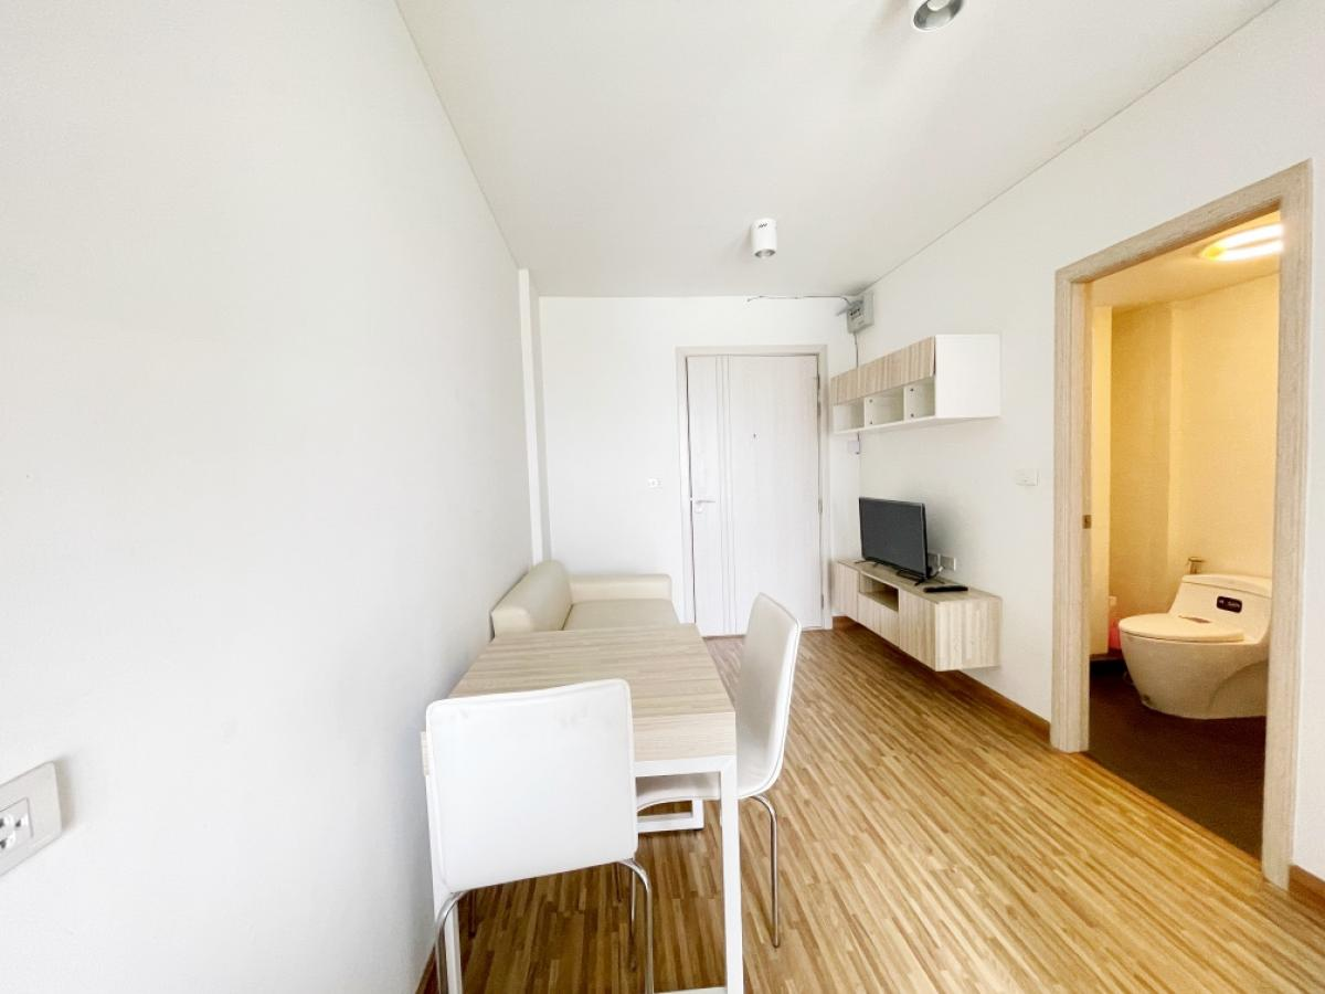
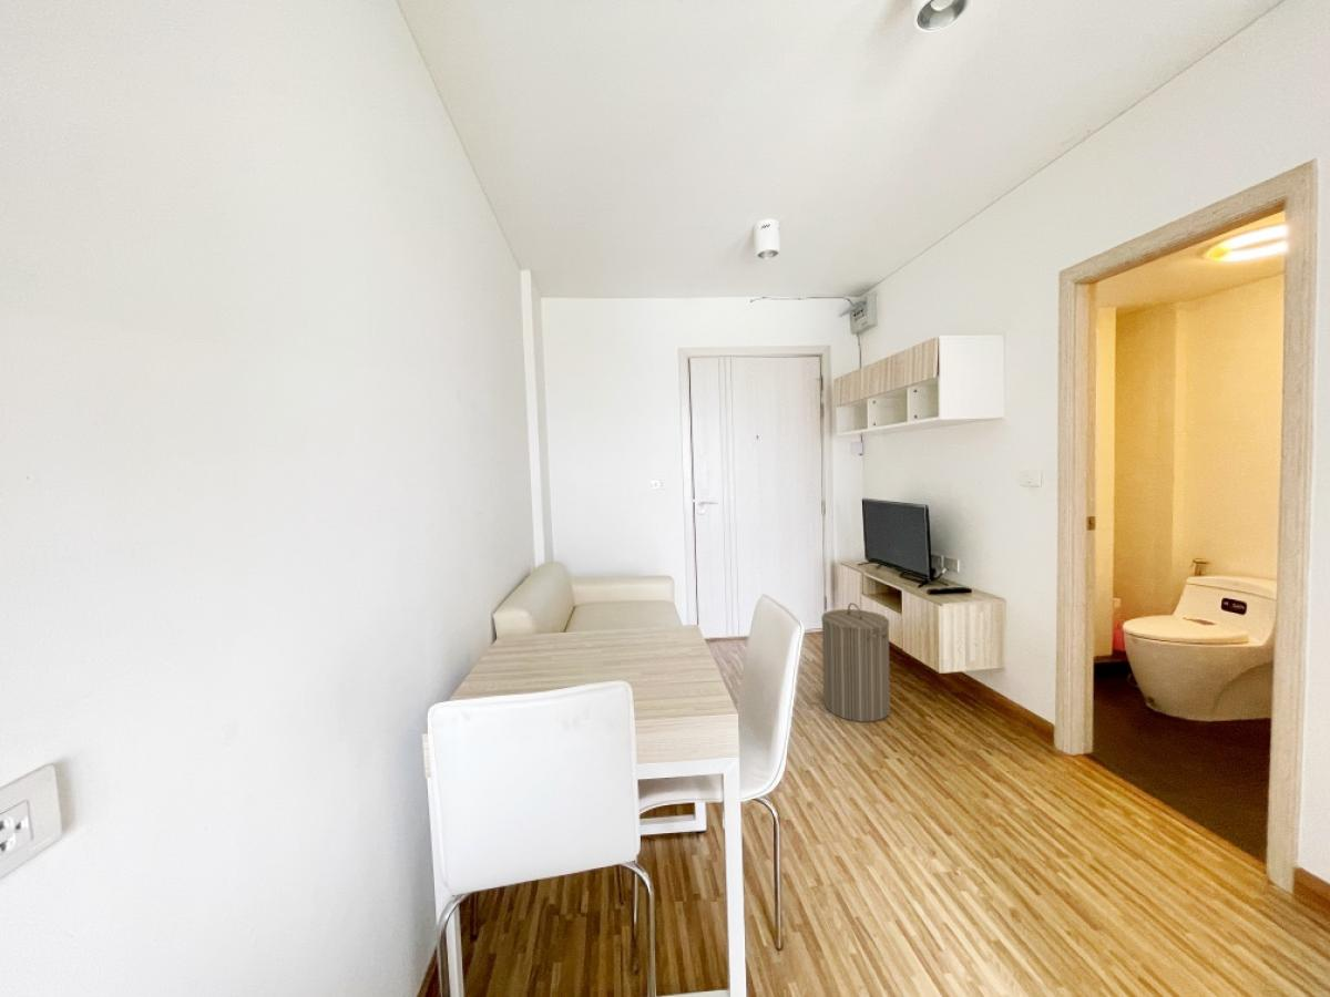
+ laundry hamper (855, 655)
